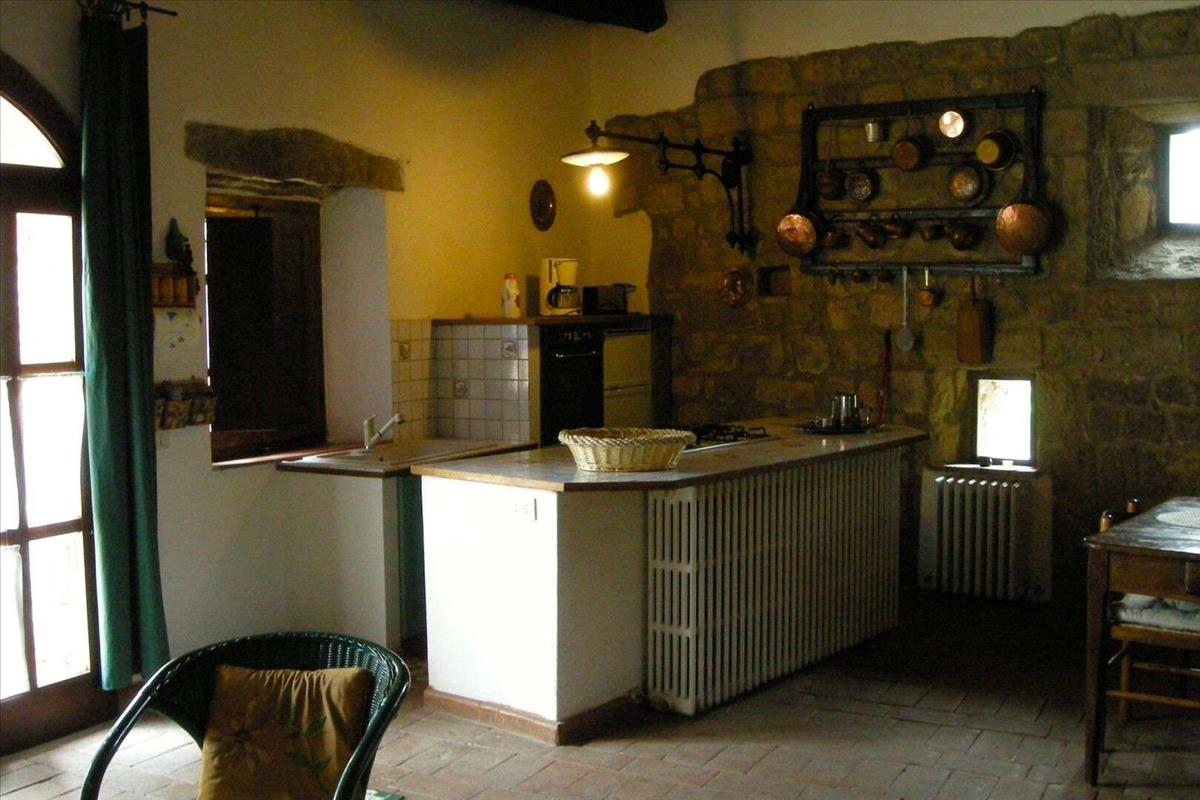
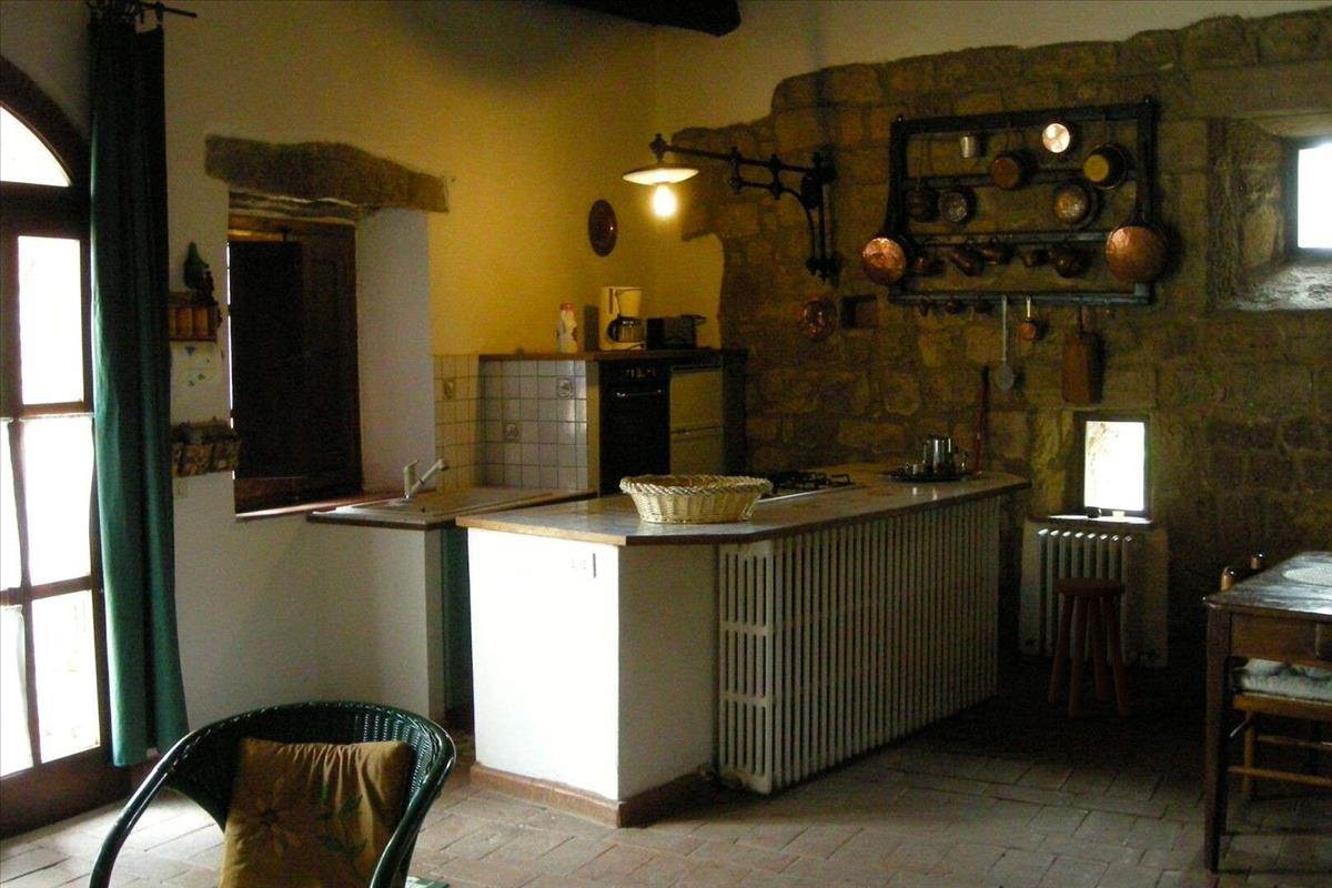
+ stool (1084, 646)
